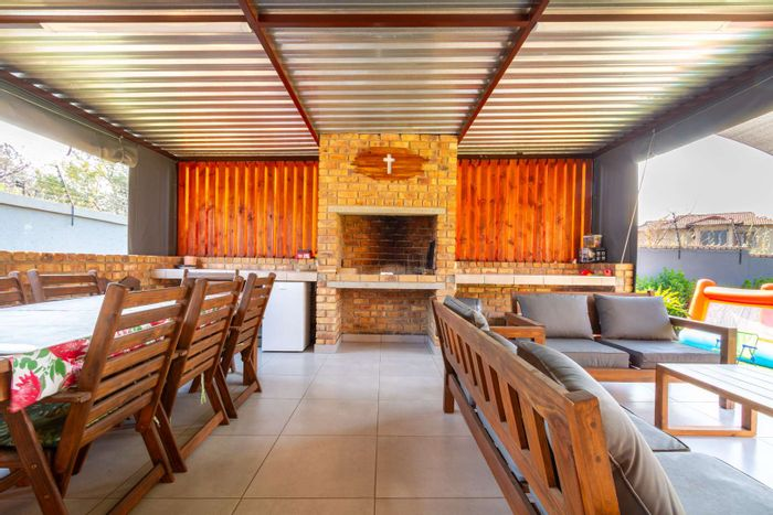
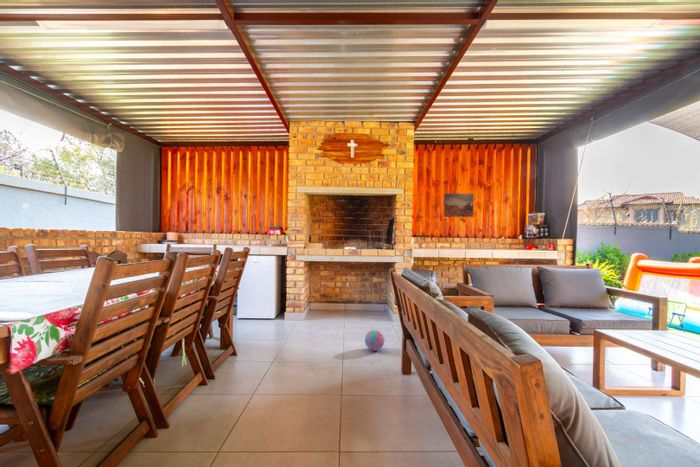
+ decorative ball (374, 340)
+ wall art (458, 205)
